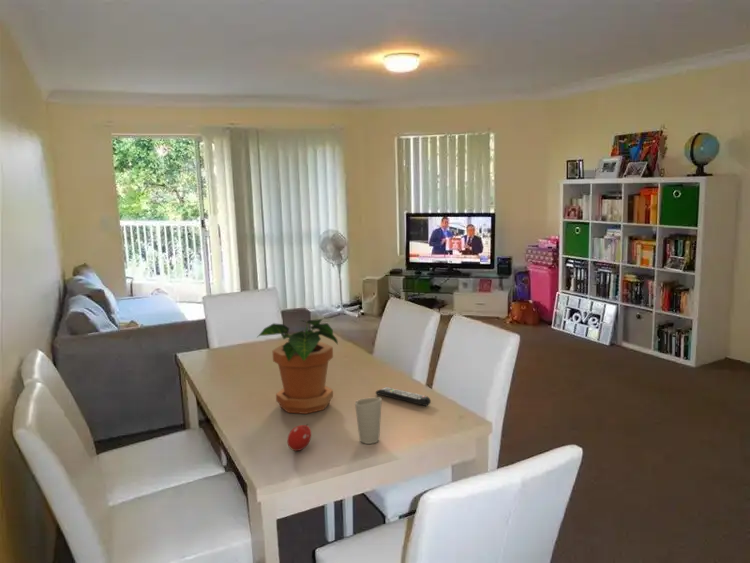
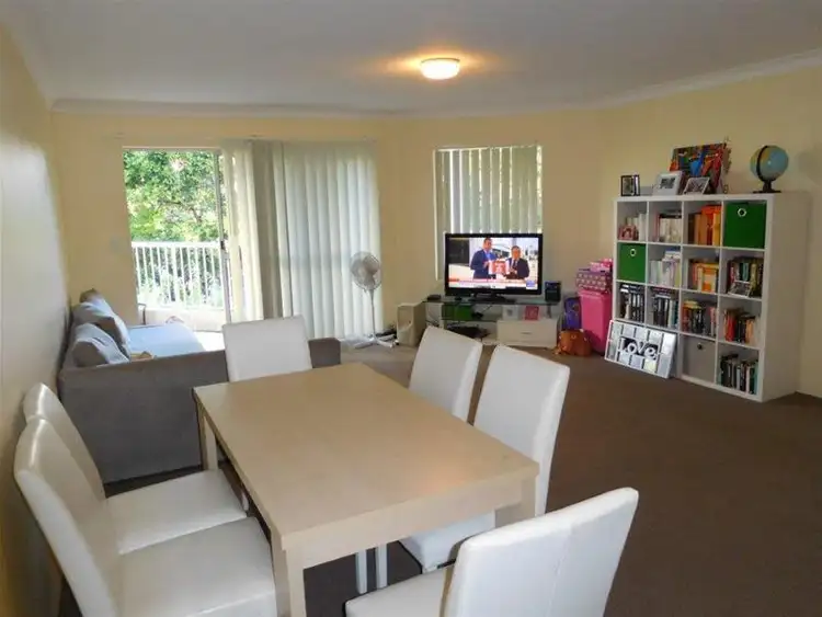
- fruit (299, 436)
- remote control (402, 396)
- potted plant (298, 366)
- cup (368, 419)
